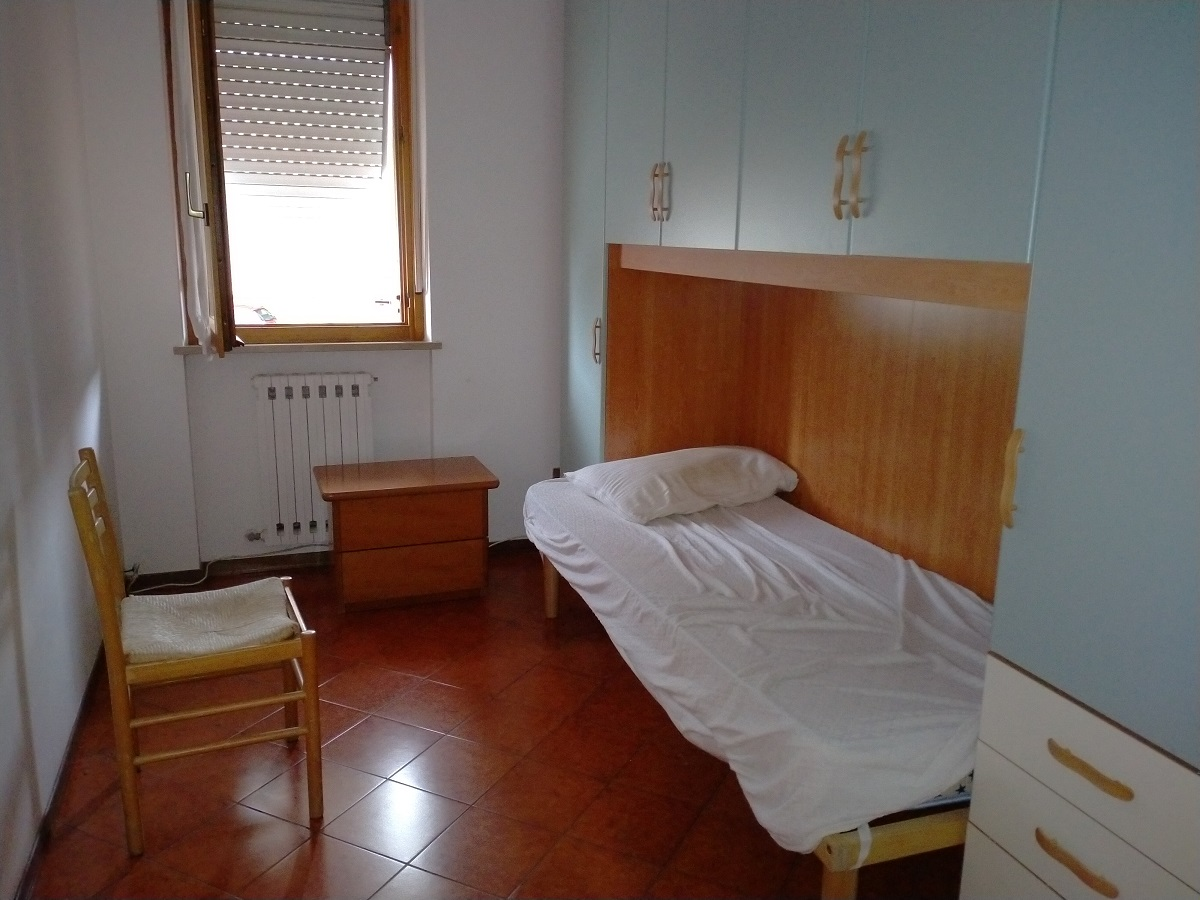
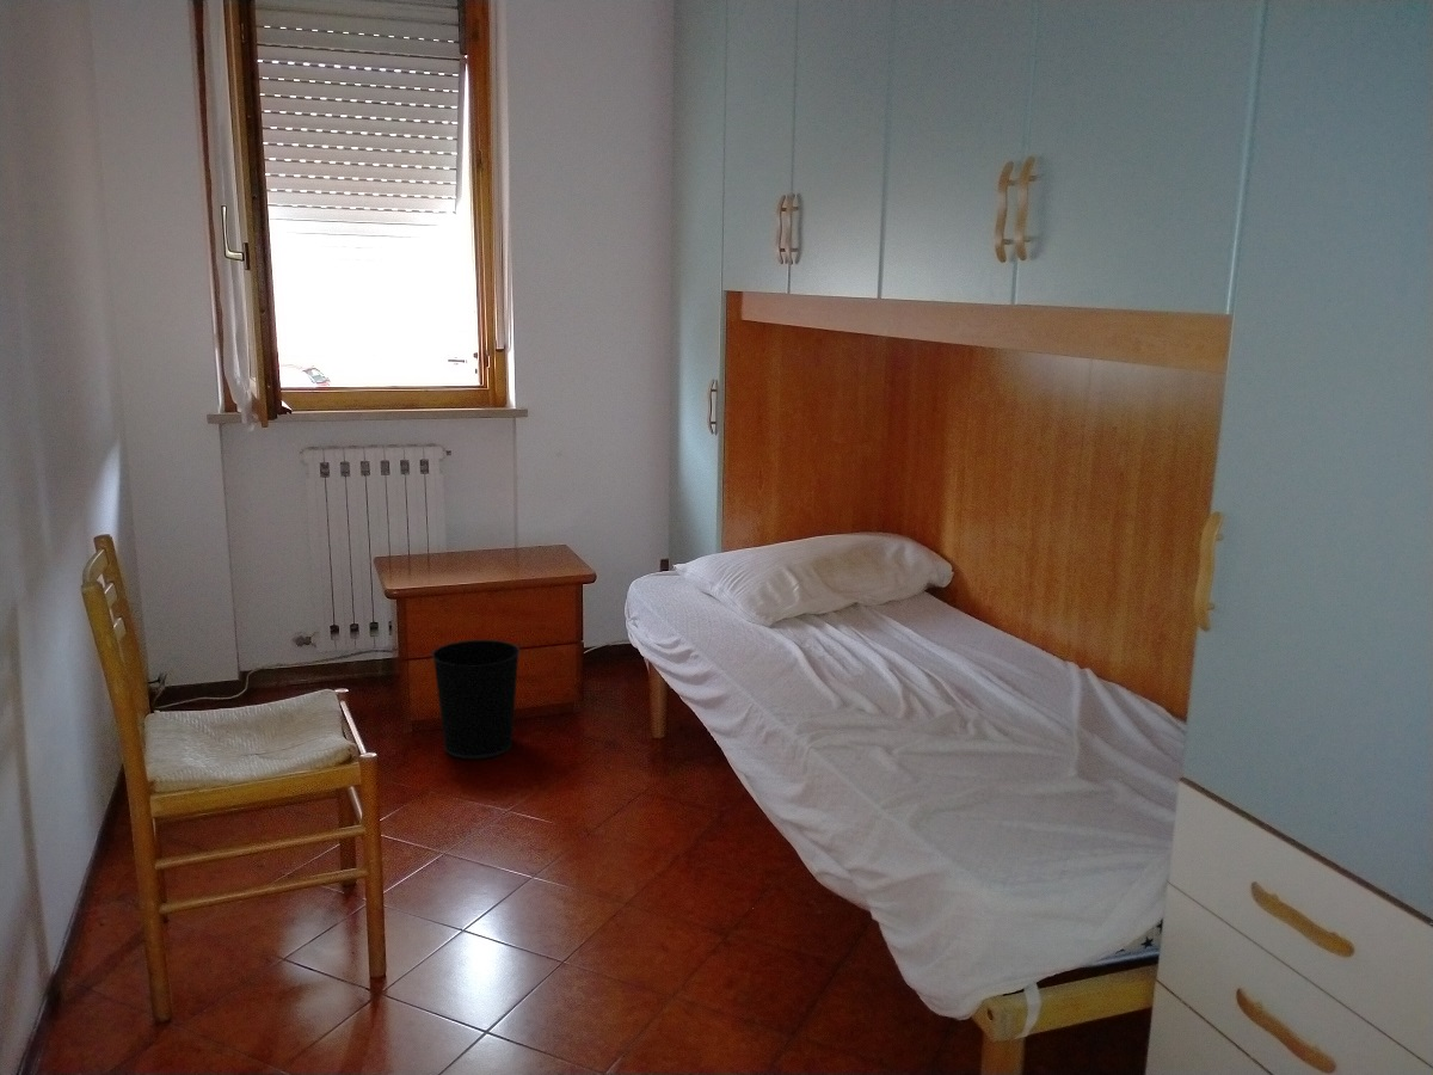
+ wastebasket (476, 699)
